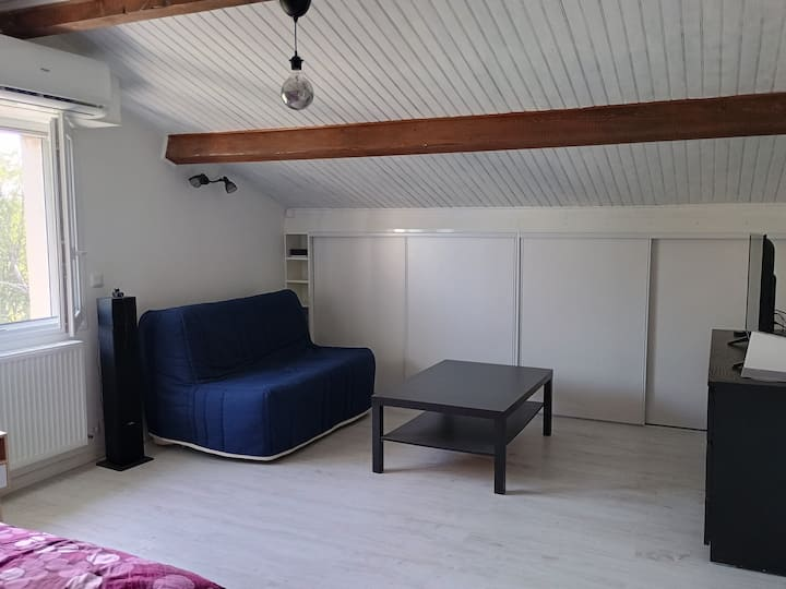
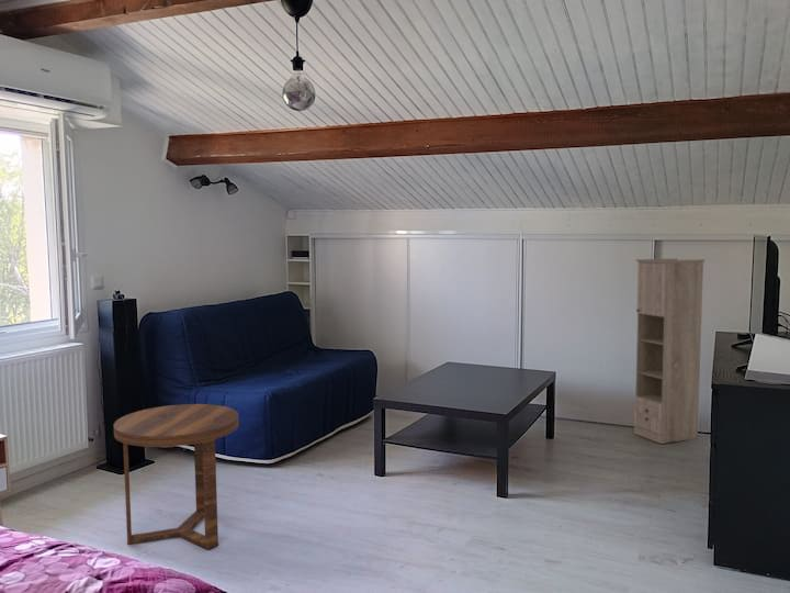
+ storage cabinet (667, 348)
+ side table (195, 475)
